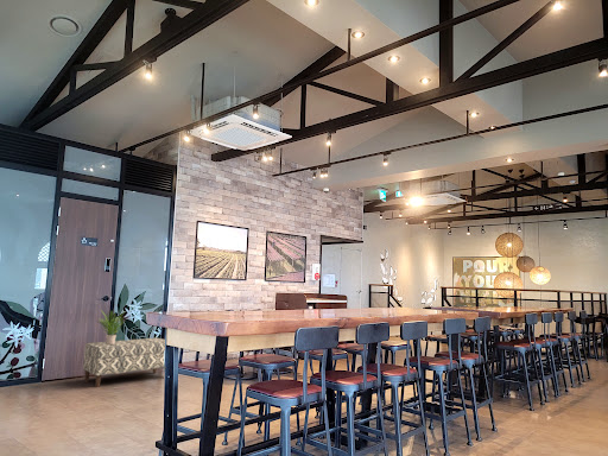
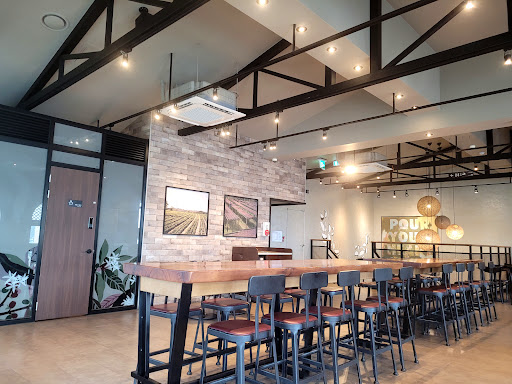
- potted plant (110, 325)
- bench (129, 360)
